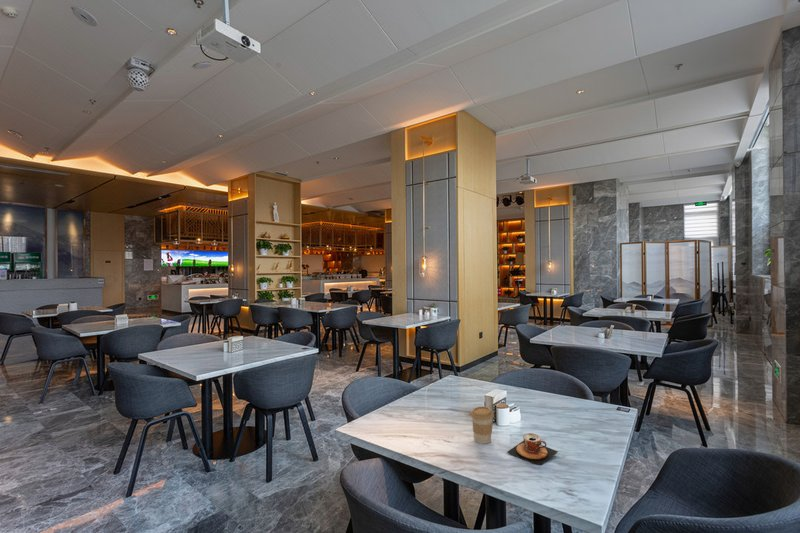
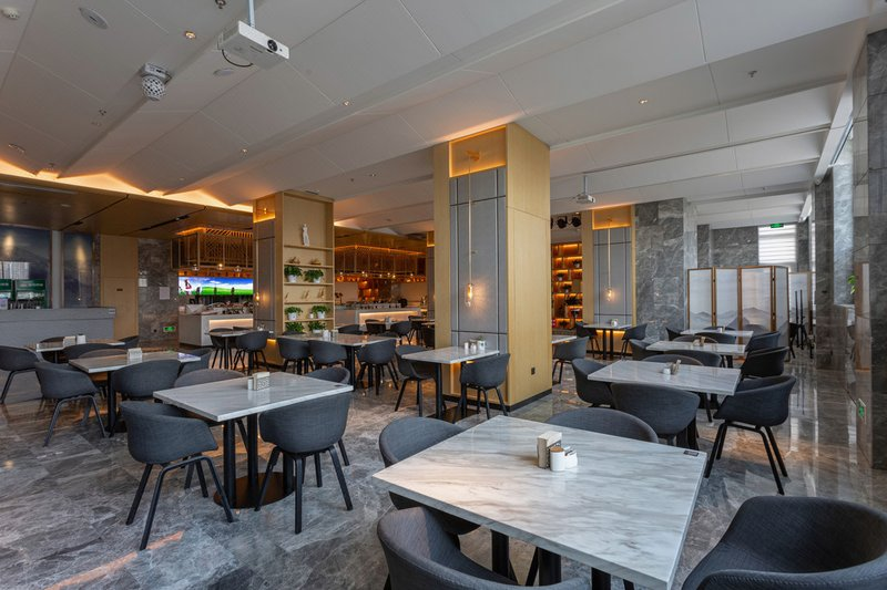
- teacup (532, 444)
- coffee cup (482, 424)
